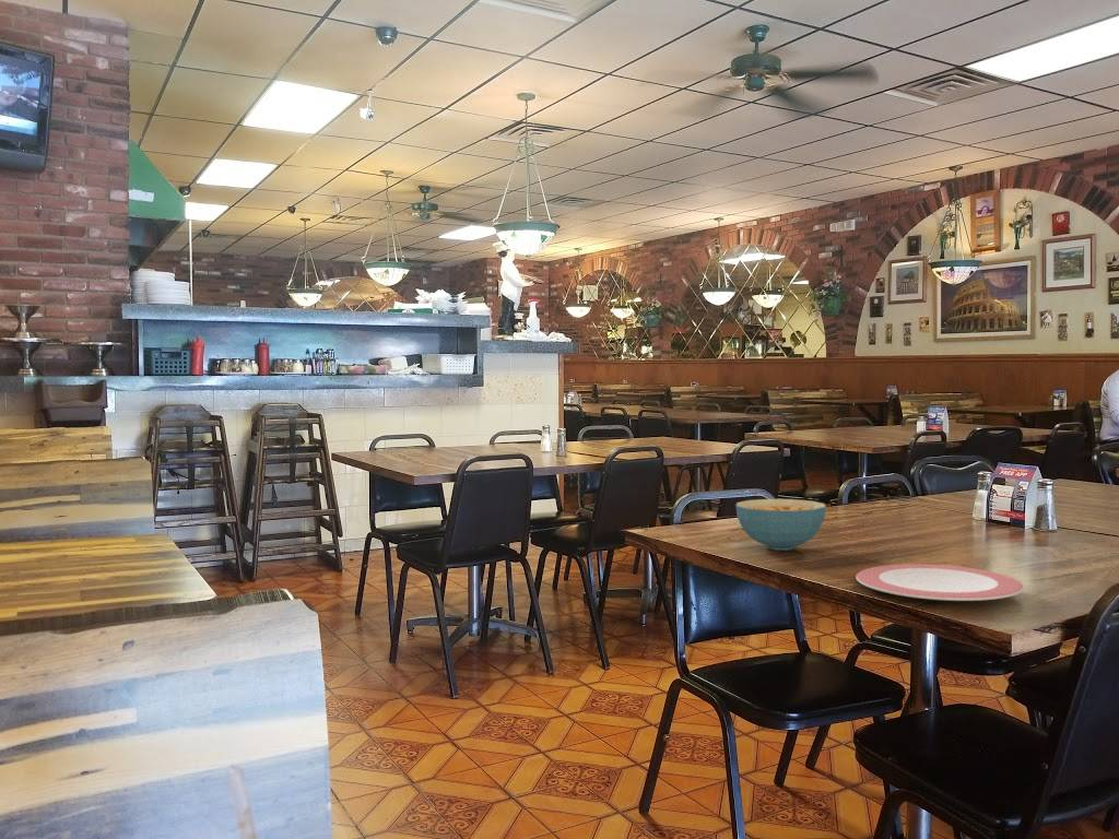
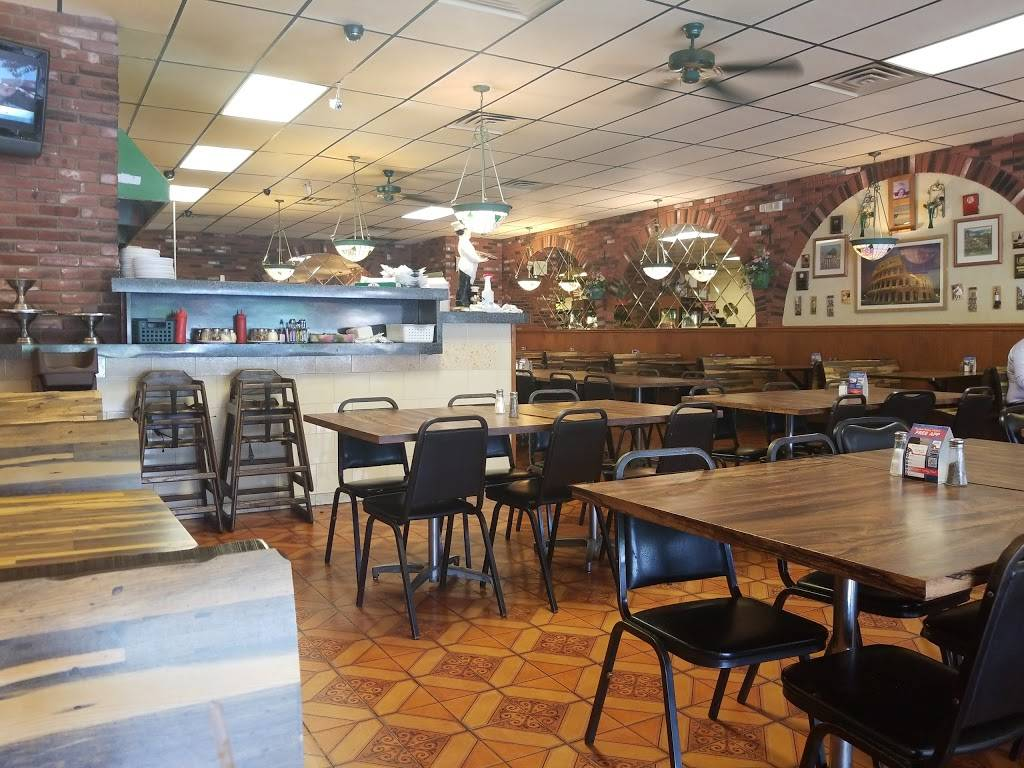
- cereal bowl (780, 525)
- plate (937, 584)
